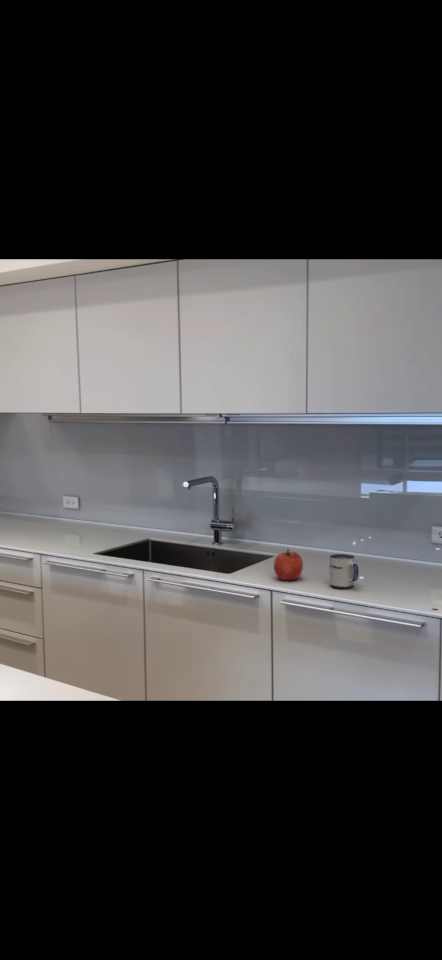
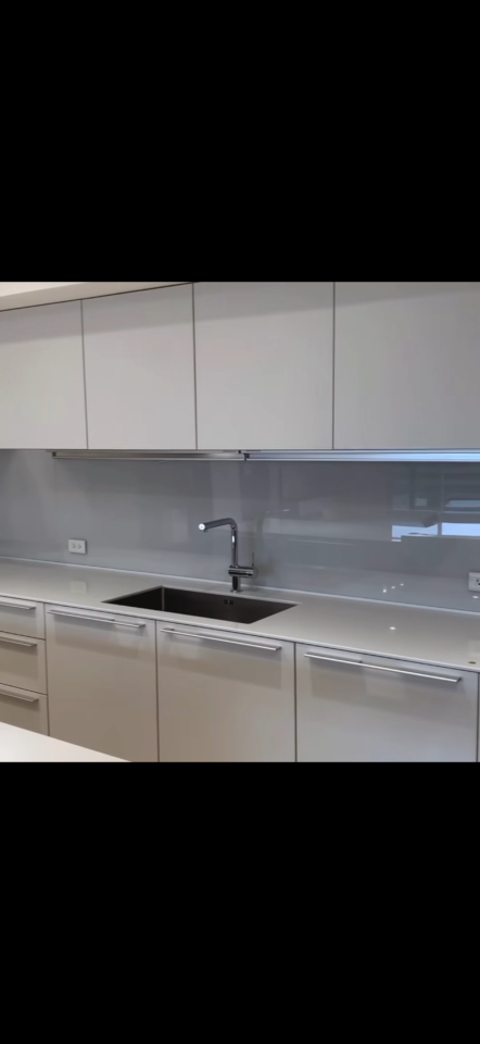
- mug (344, 572)
- apple (288, 564)
